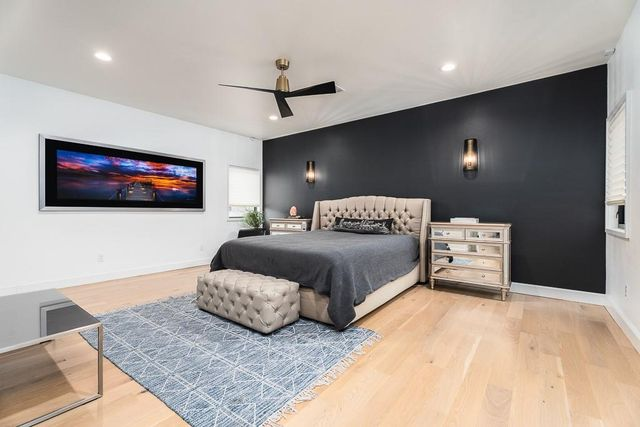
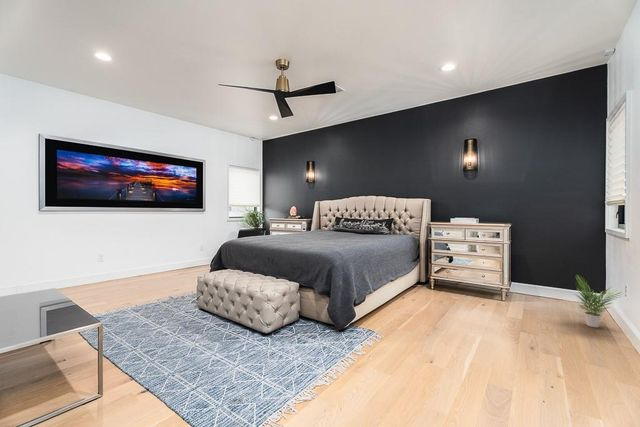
+ potted plant (592, 301)
